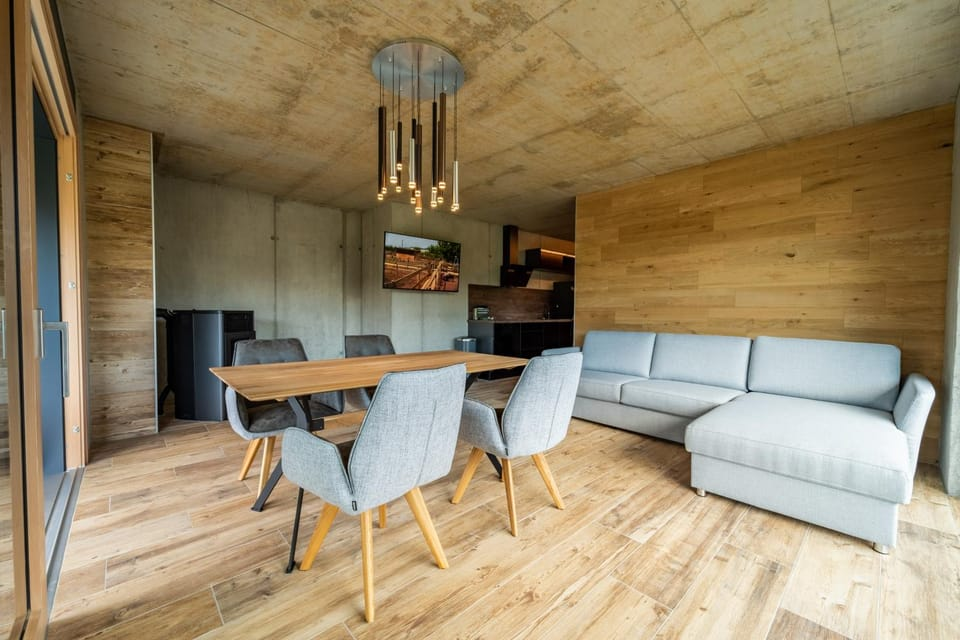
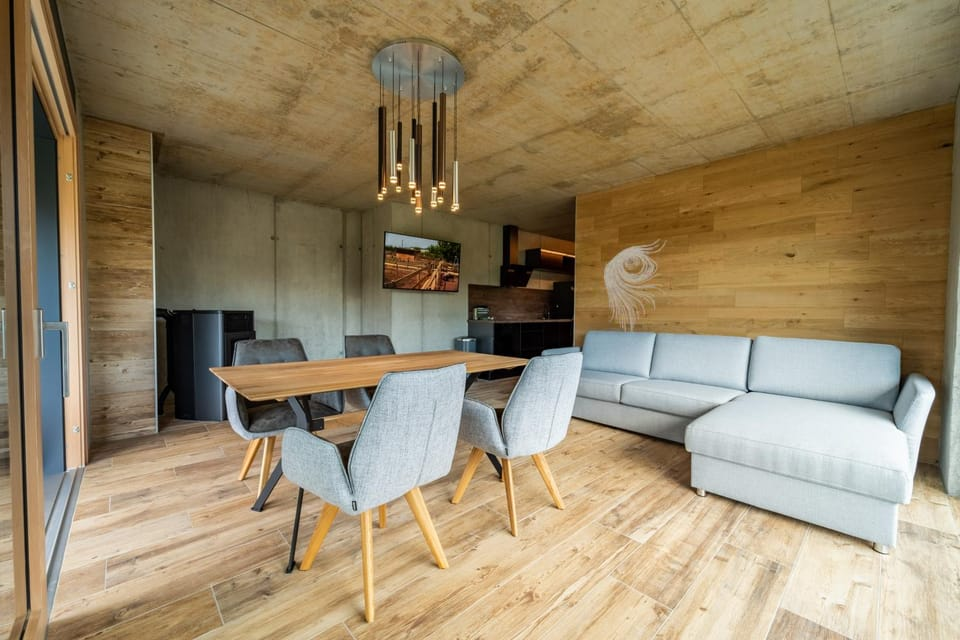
+ wall sculpture (633, 290)
